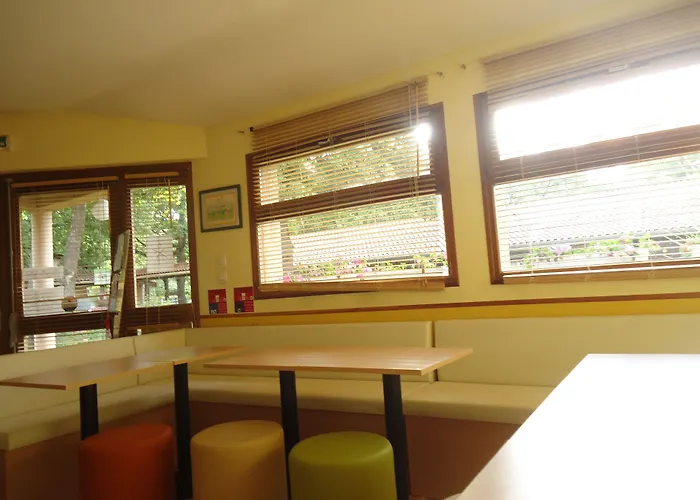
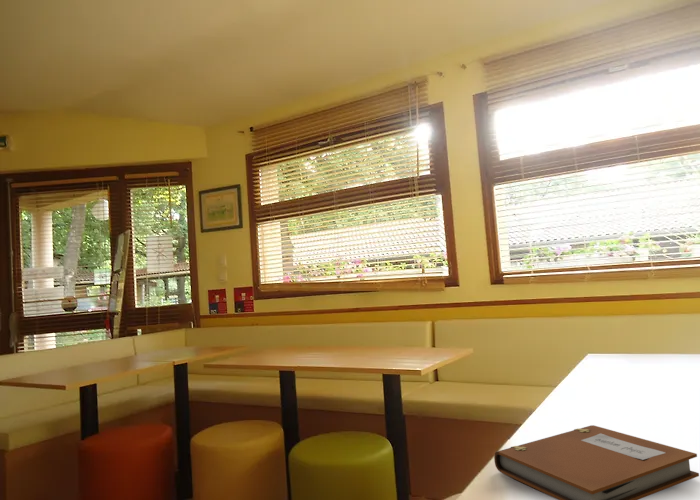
+ notebook (593, 461)
